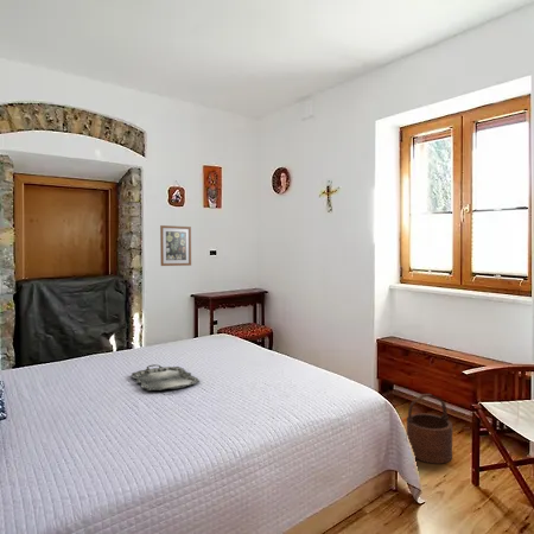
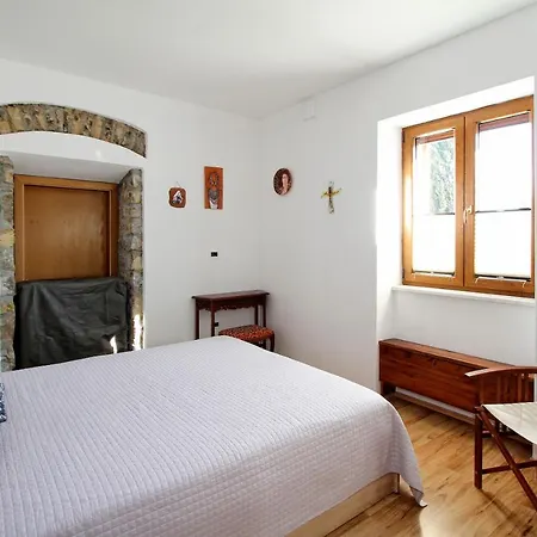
- wooden bucket (428, 424)
- wall art (176, 246)
- serving tray (164, 377)
